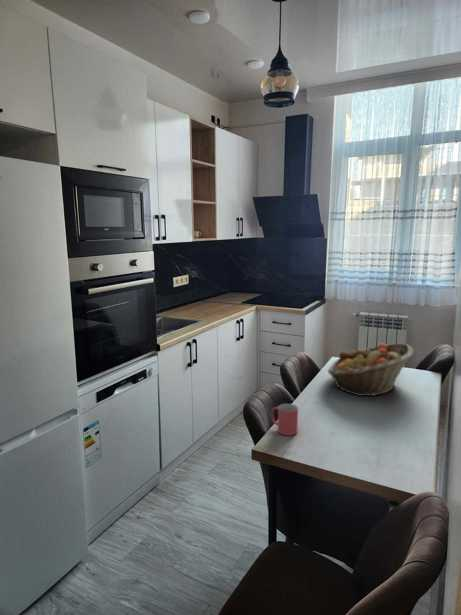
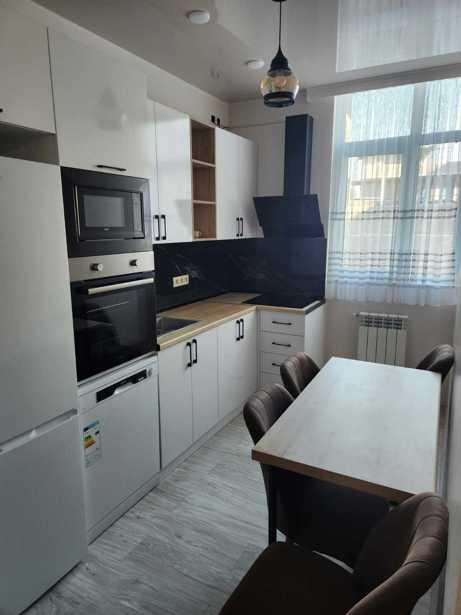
- mug (283, 418)
- fruit basket (369, 365)
